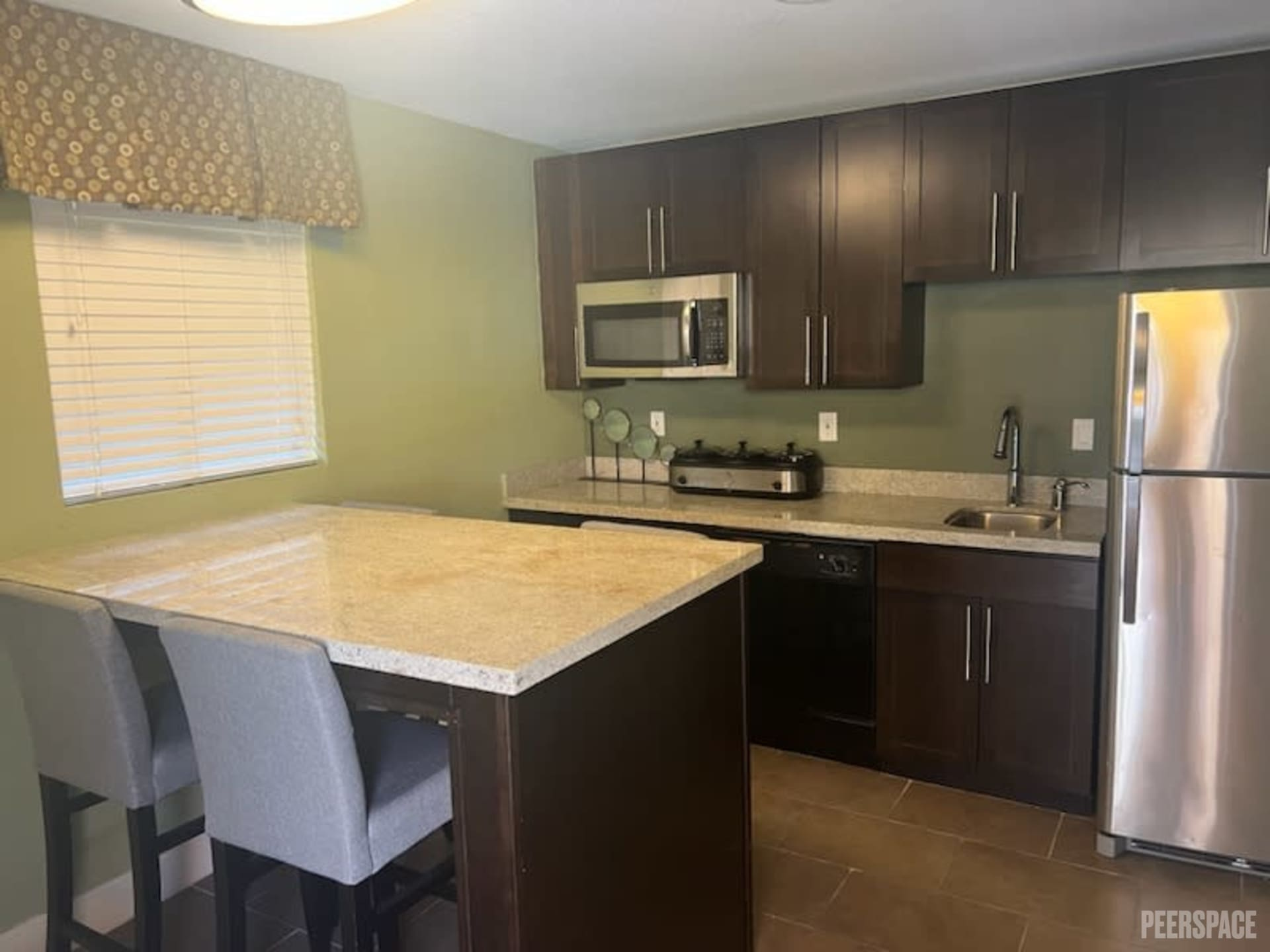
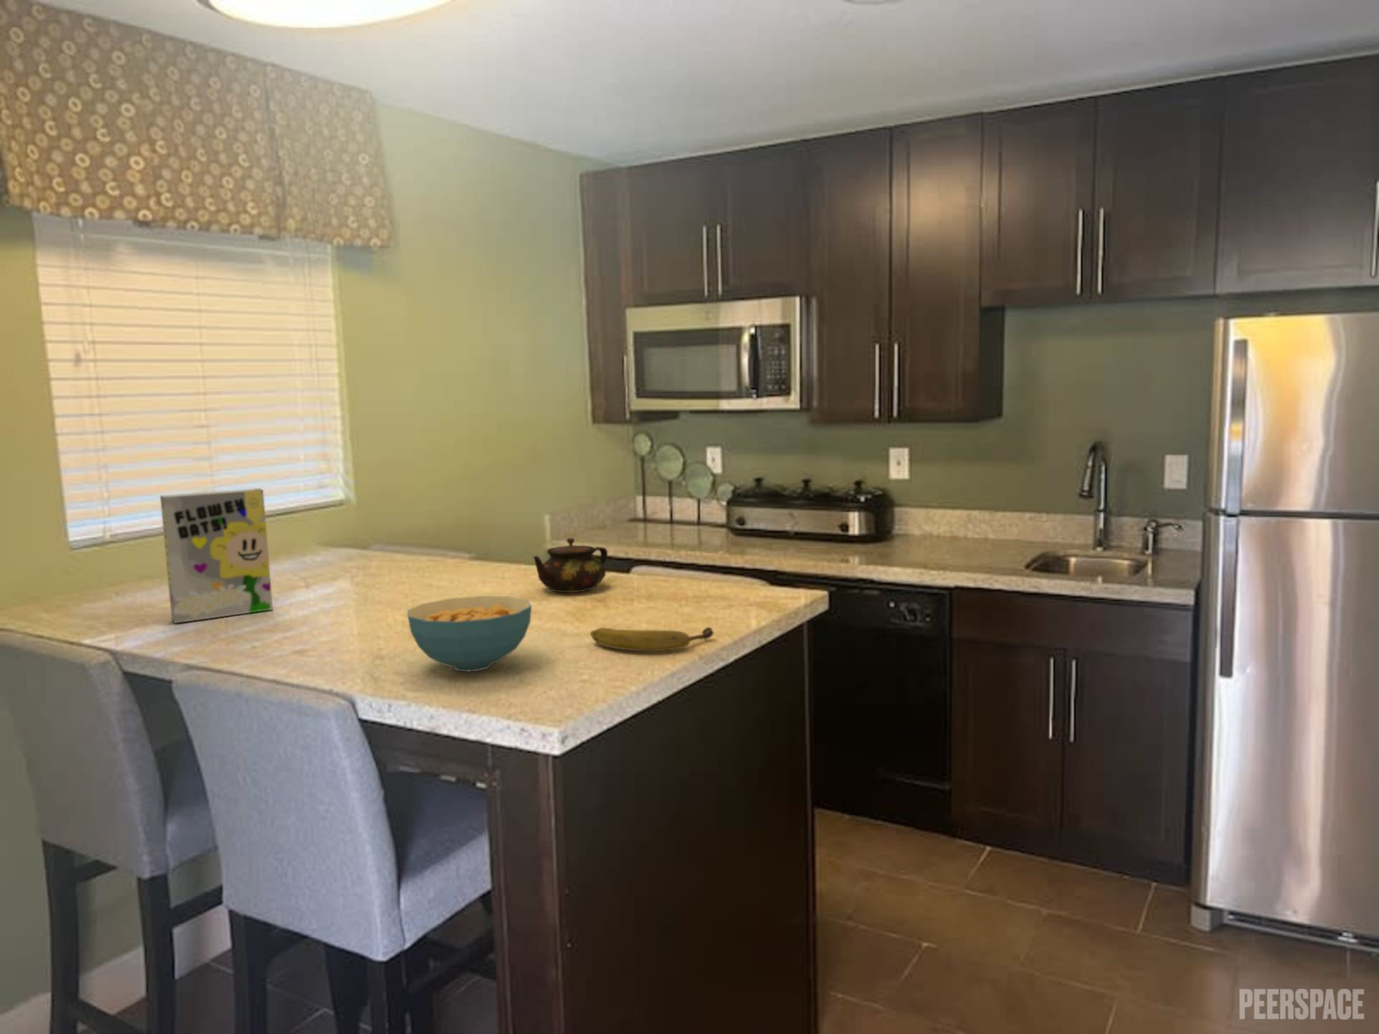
+ teapot (570, 563)
+ cereal box (217, 553)
+ fruit (647, 633)
+ cereal bowl (471, 636)
